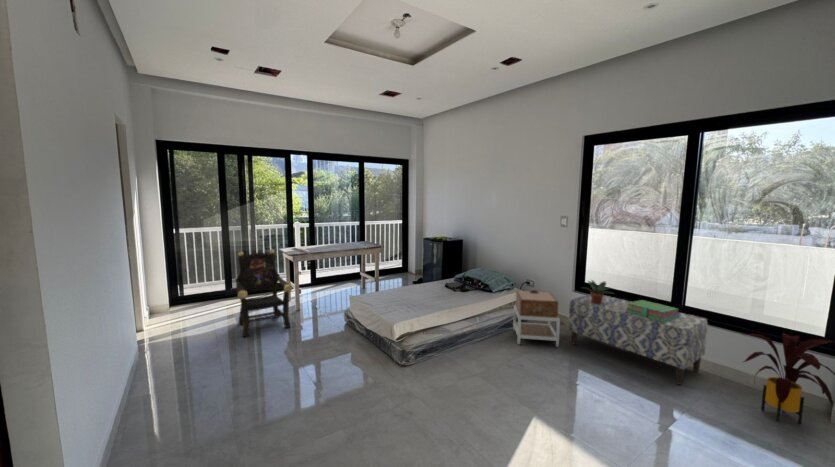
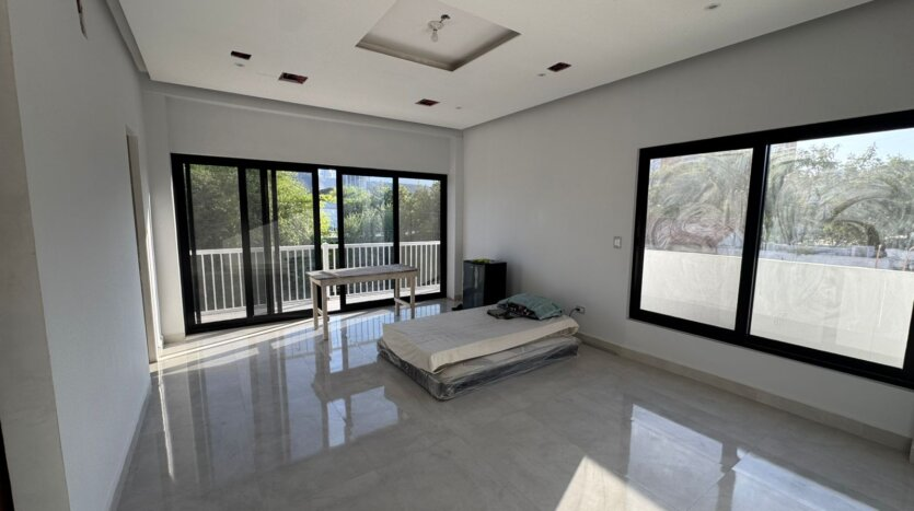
- armchair (262, 289)
- nightstand (535, 315)
- potted plant (597, 290)
- house plant (783, 375)
- stack of books (651, 310)
- bench (631, 332)
